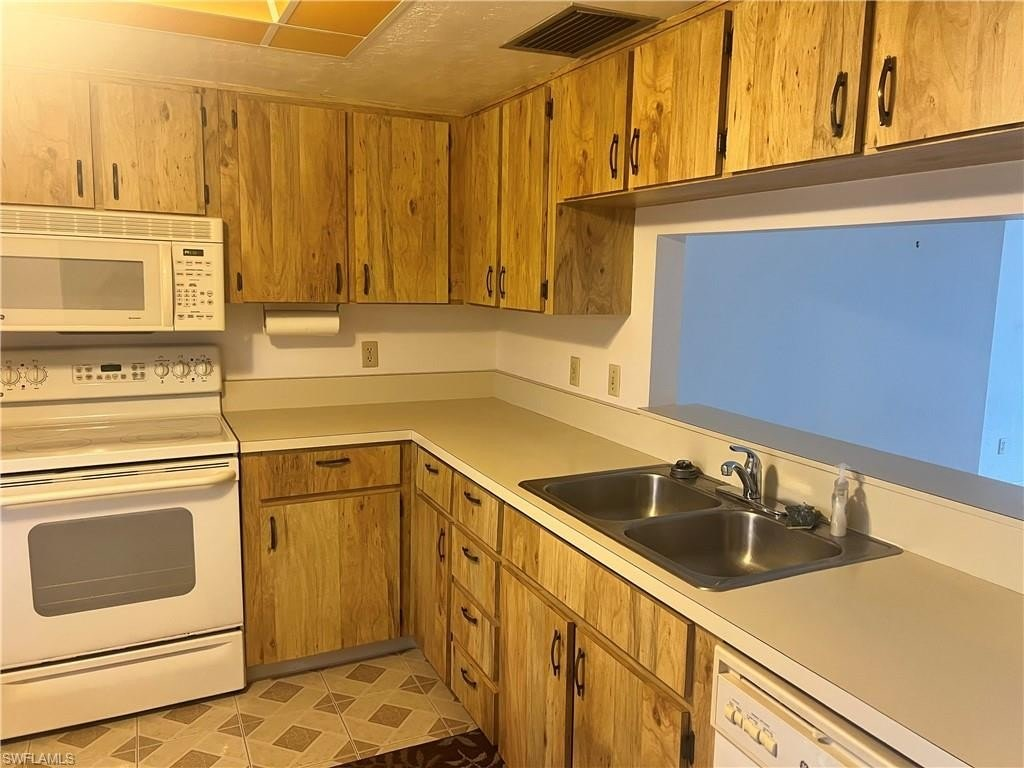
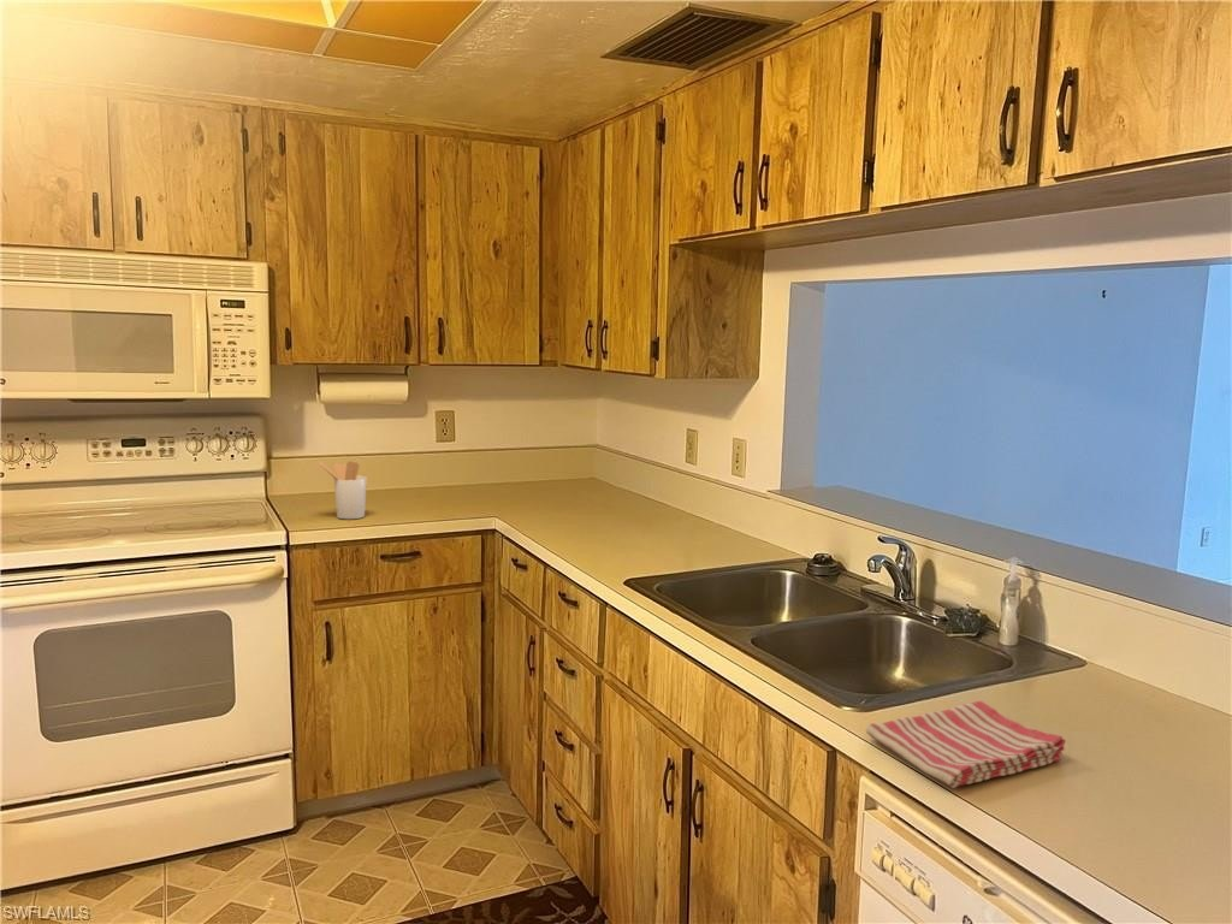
+ dish towel (964, 738)
+ utensil holder (342, 487)
